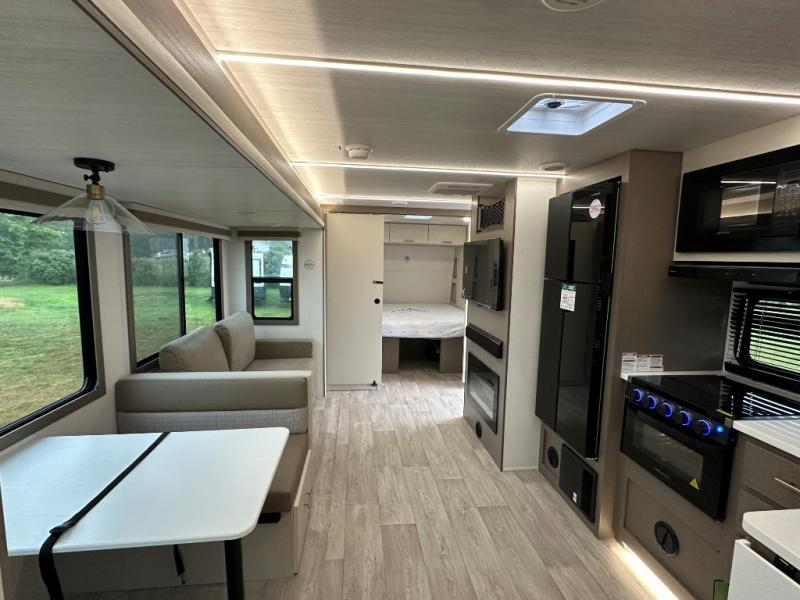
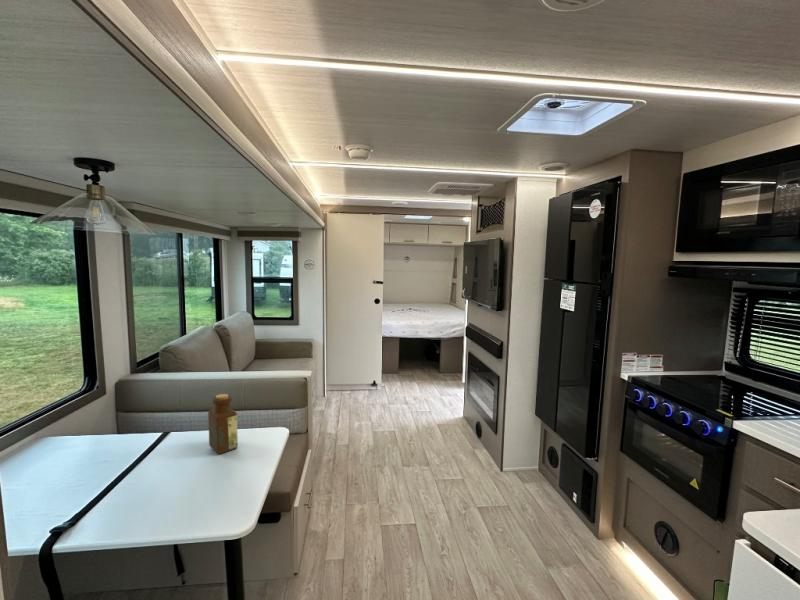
+ bottle (222, 421)
